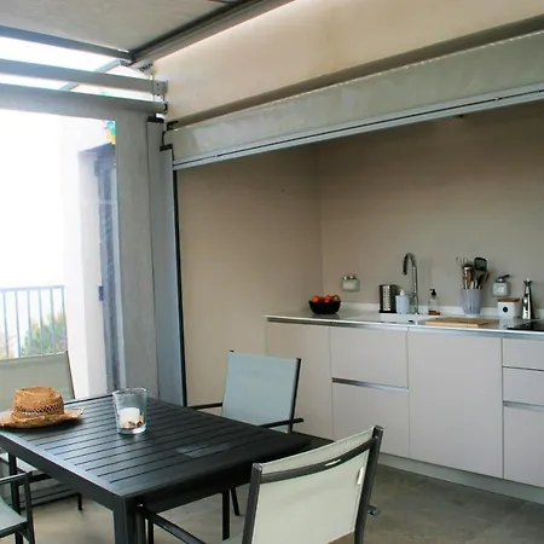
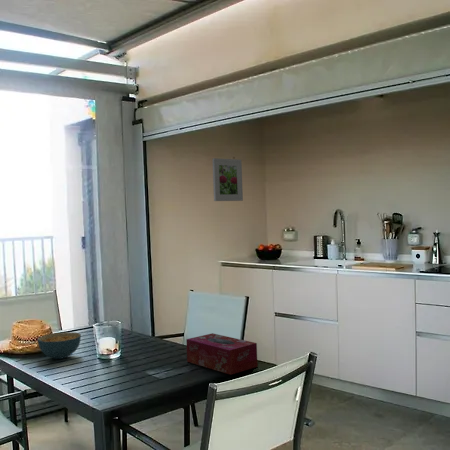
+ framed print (227, 180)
+ cereal bowl (60, 347)
+ tissue box (221, 352)
